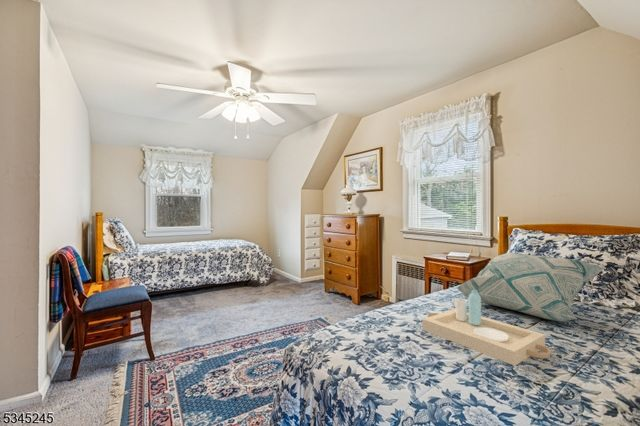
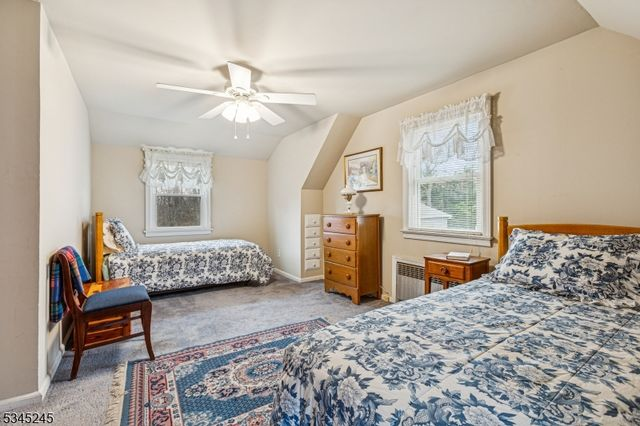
- decorative pillow (527, 281)
- serving tray (479, 316)
